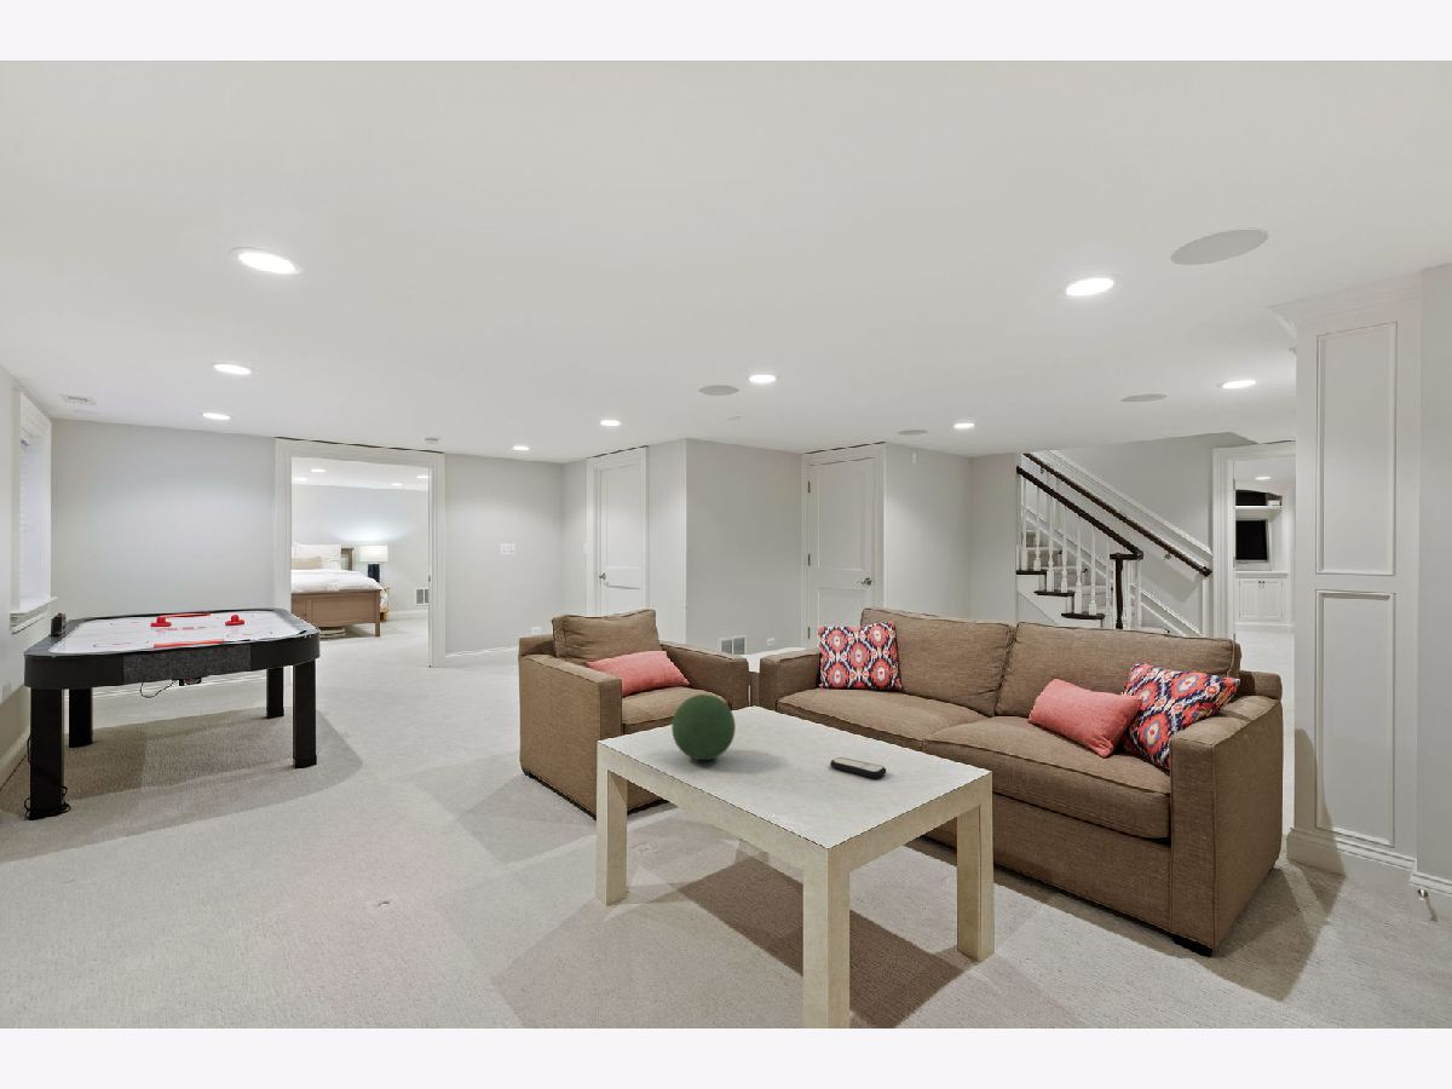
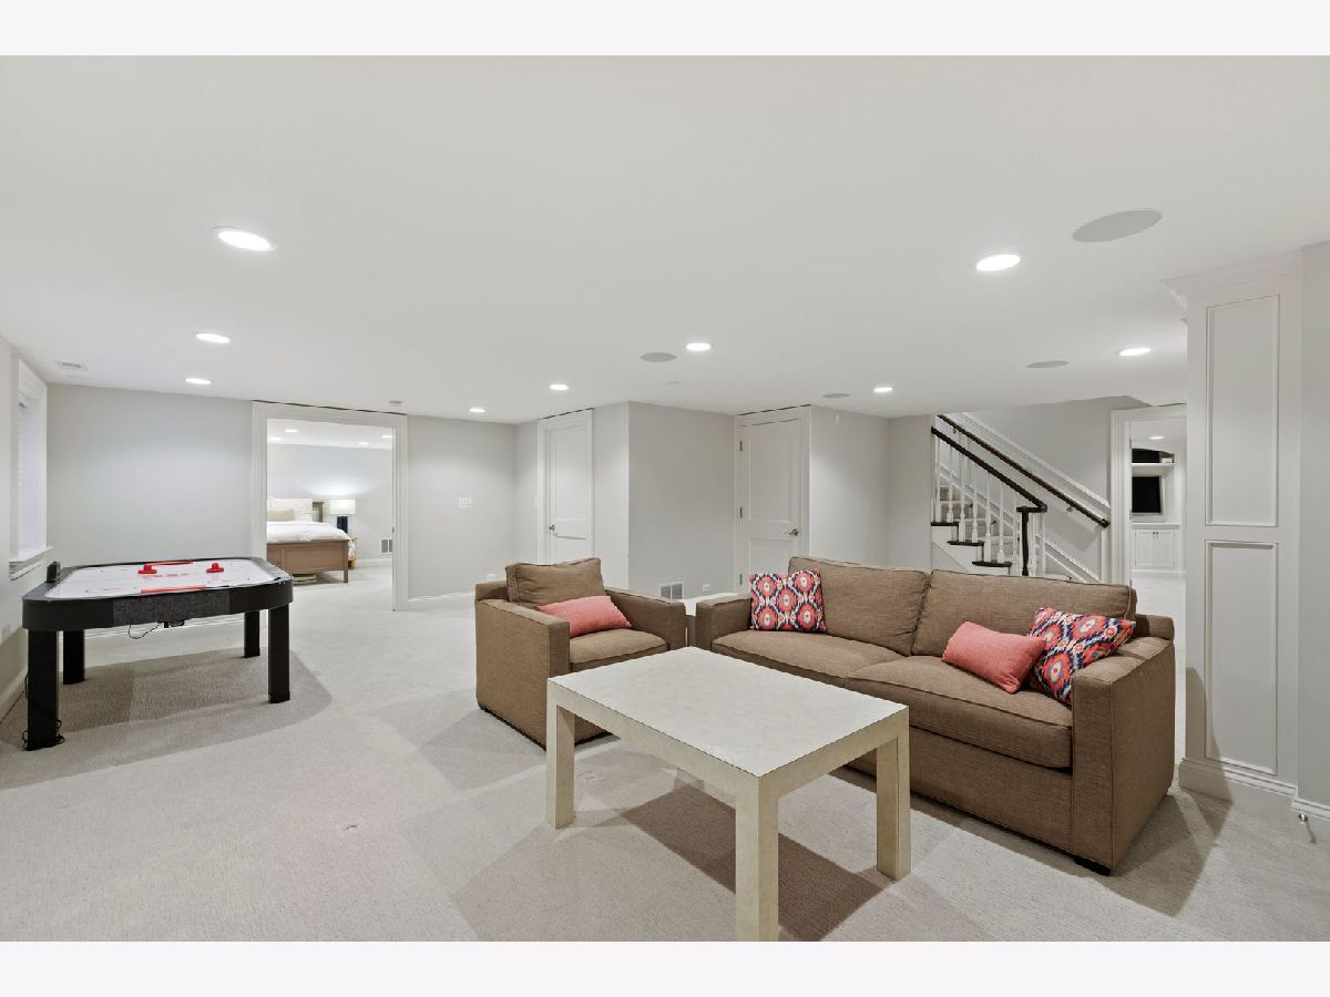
- decorative orb (703, 726)
- remote control (857, 766)
